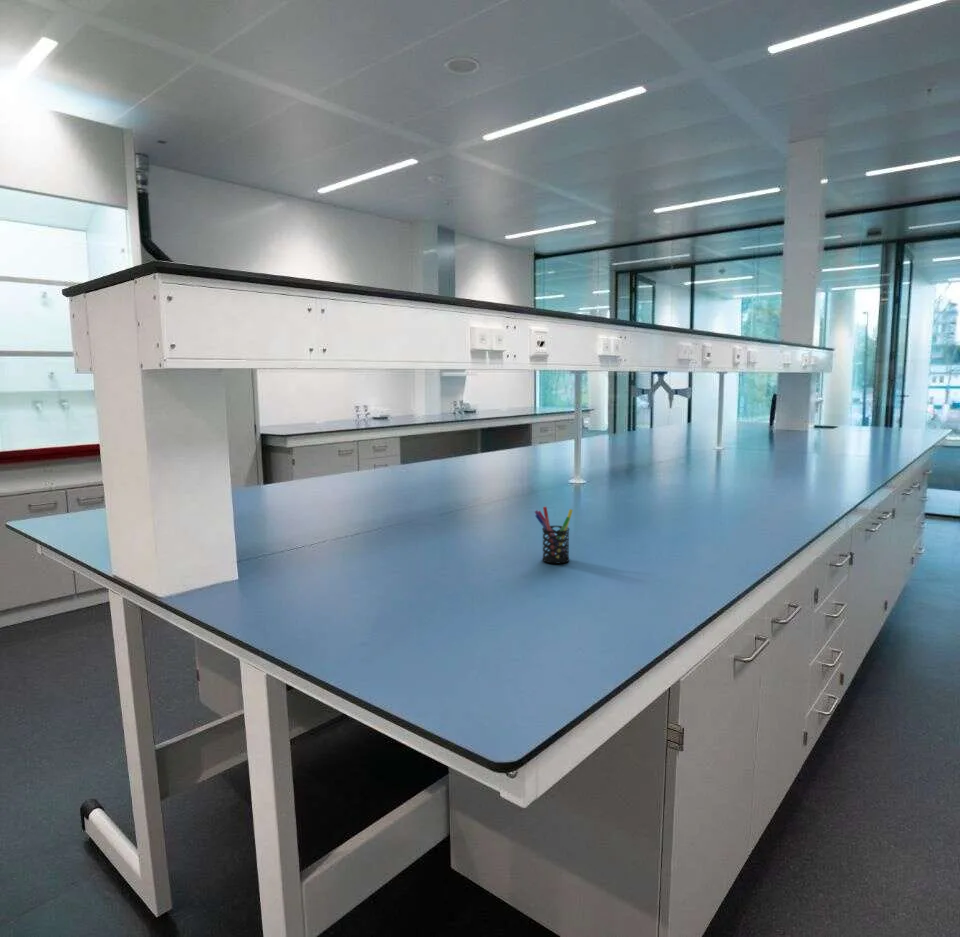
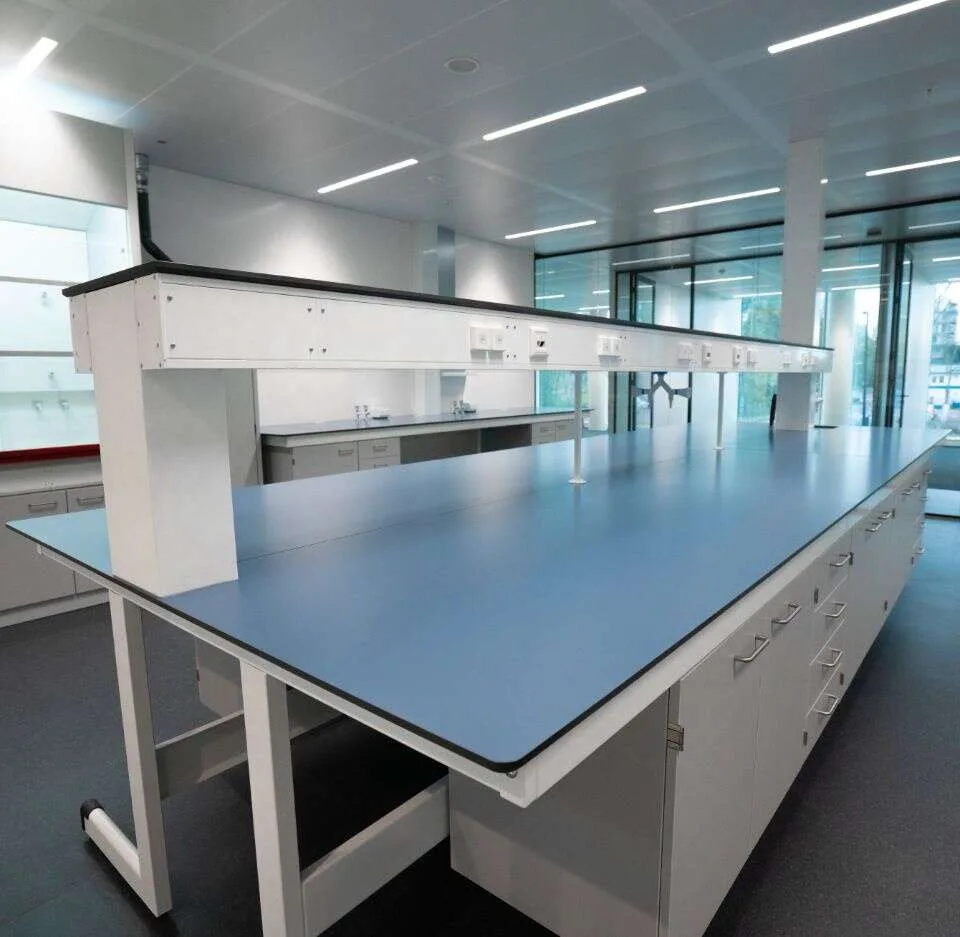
- pen holder (556, 533)
